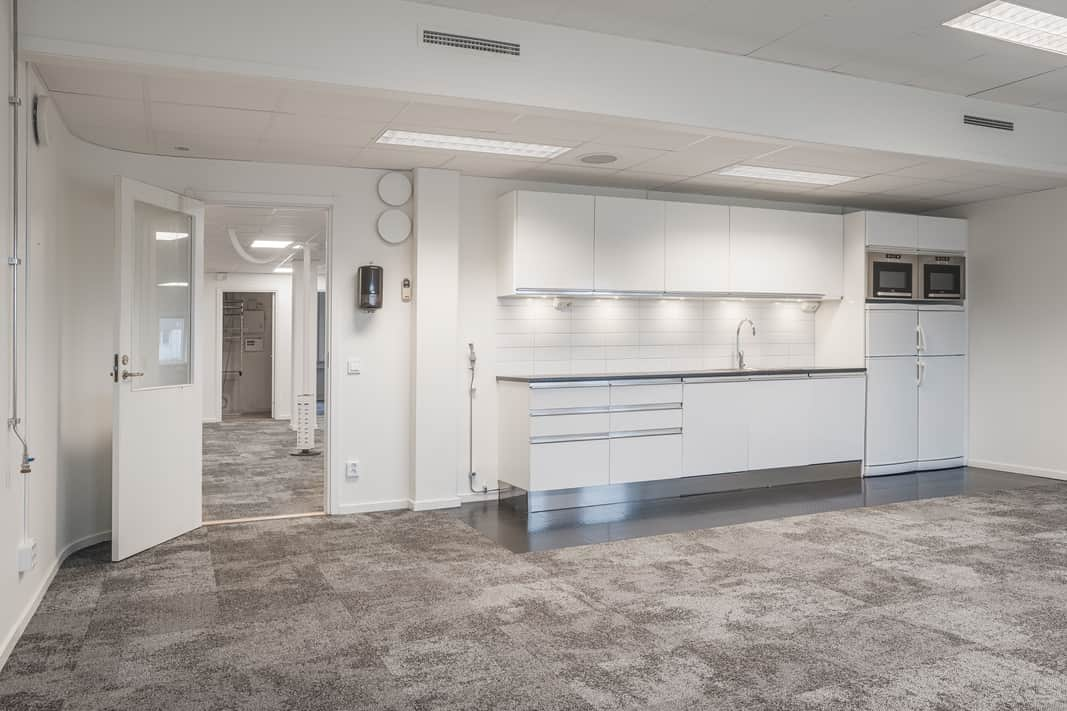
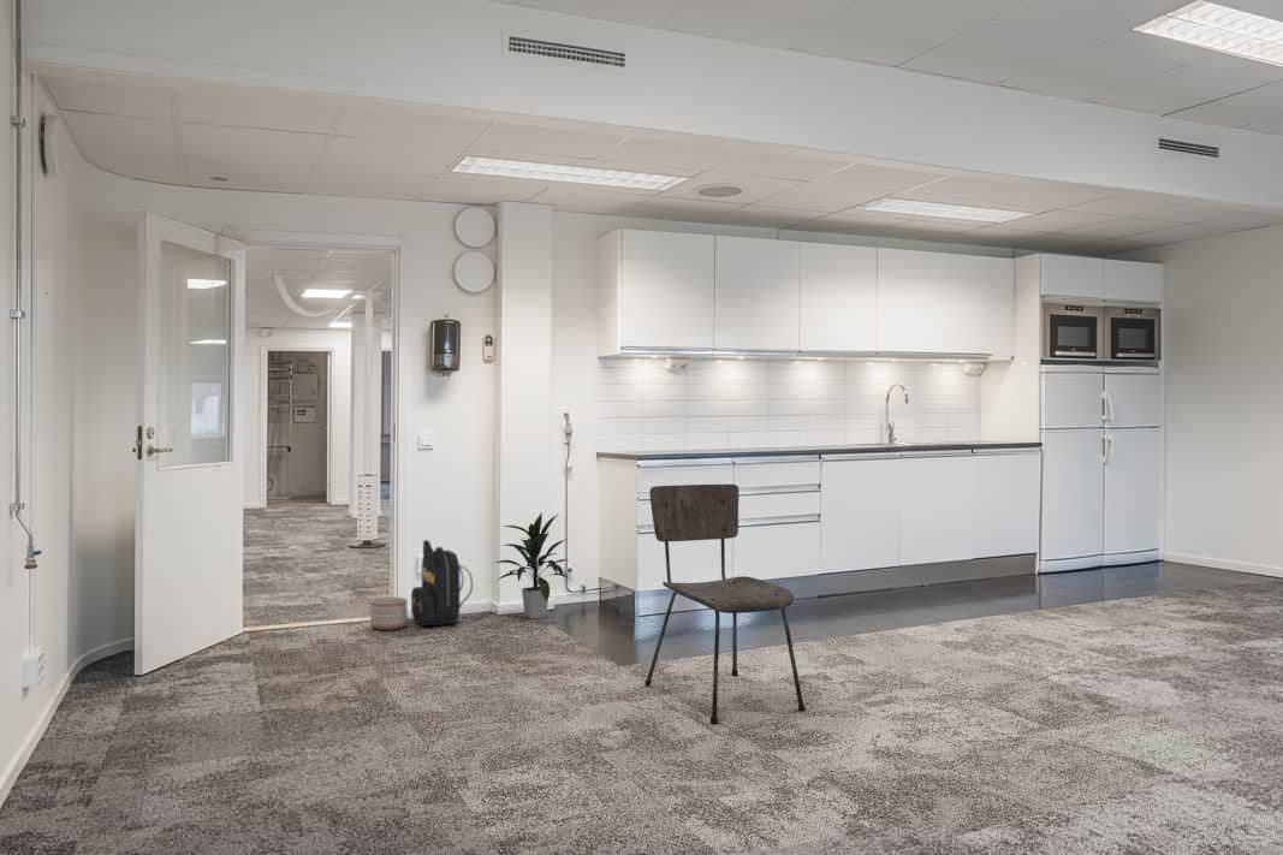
+ indoor plant (534, 565)
+ backpack (441, 582)
+ planter (388, 613)
+ dining chair (724, 593)
